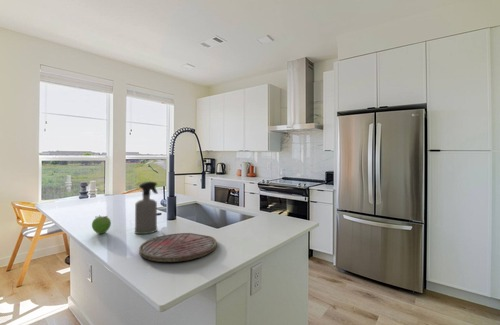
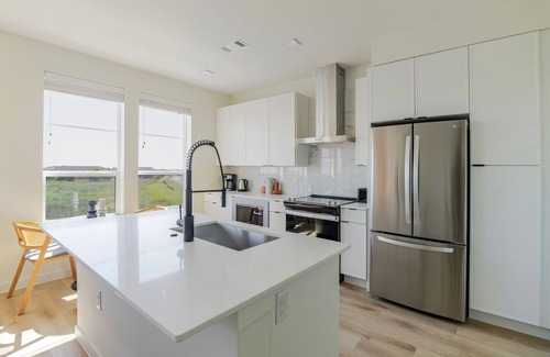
- cutting board (179, 245)
- fruit (101, 223)
- spray bottle (147, 206)
